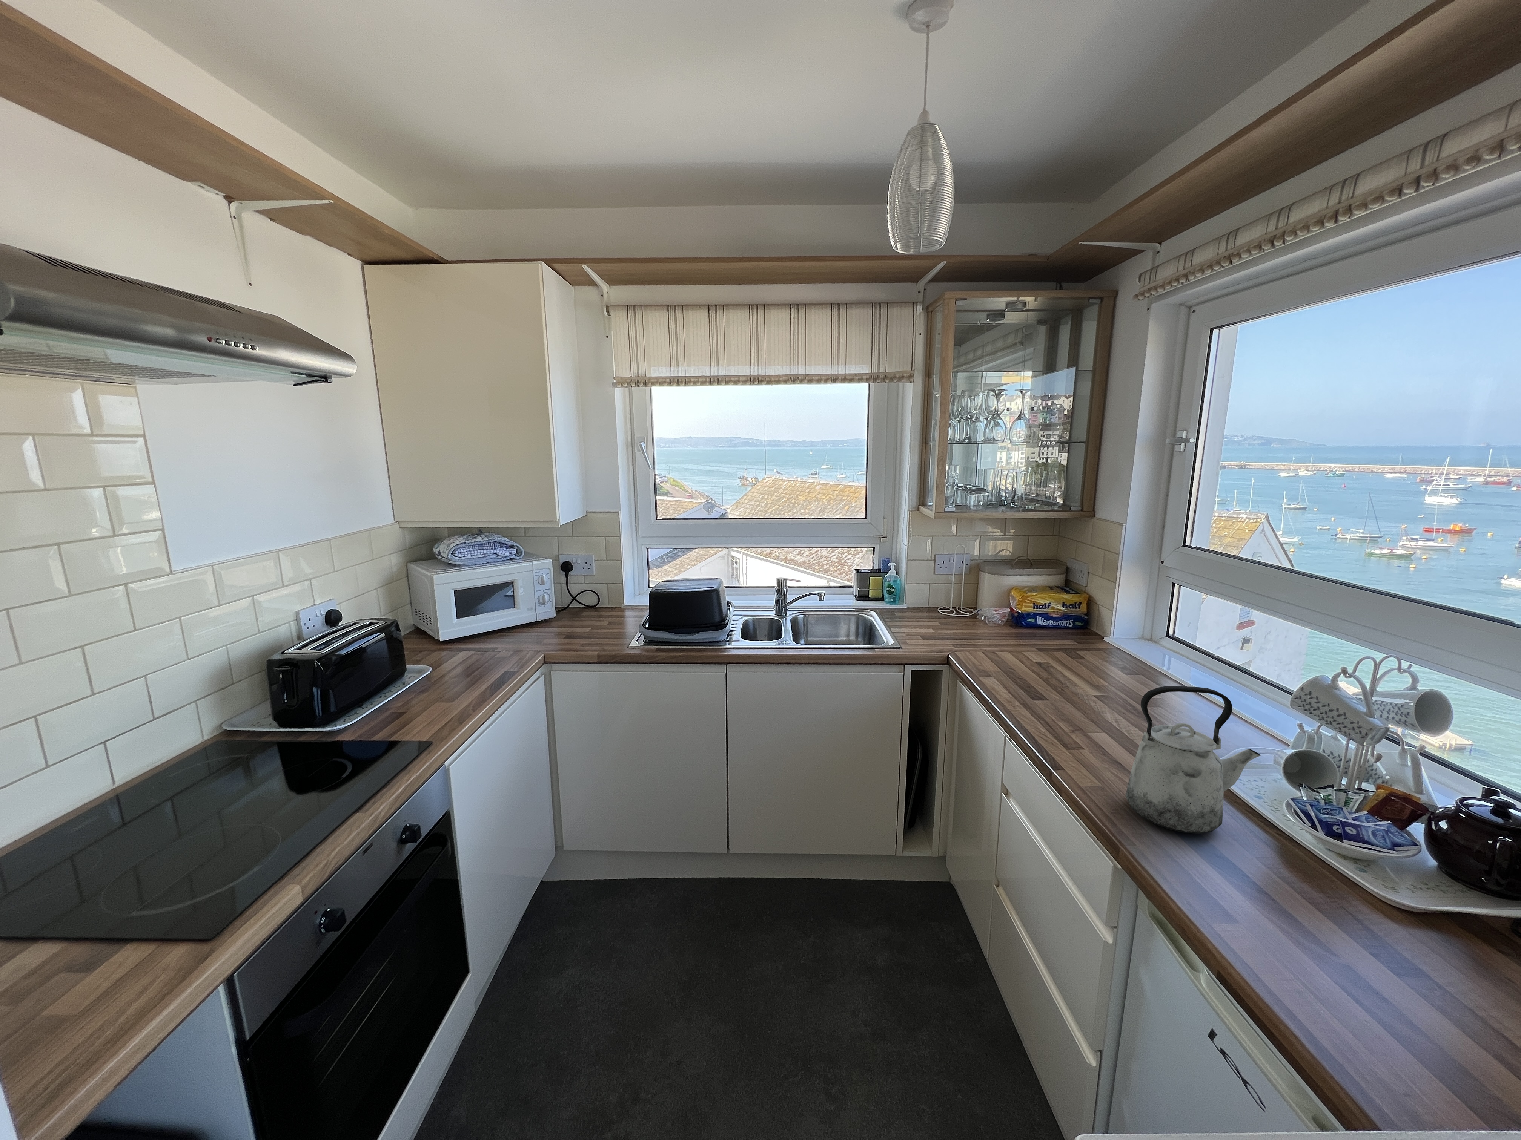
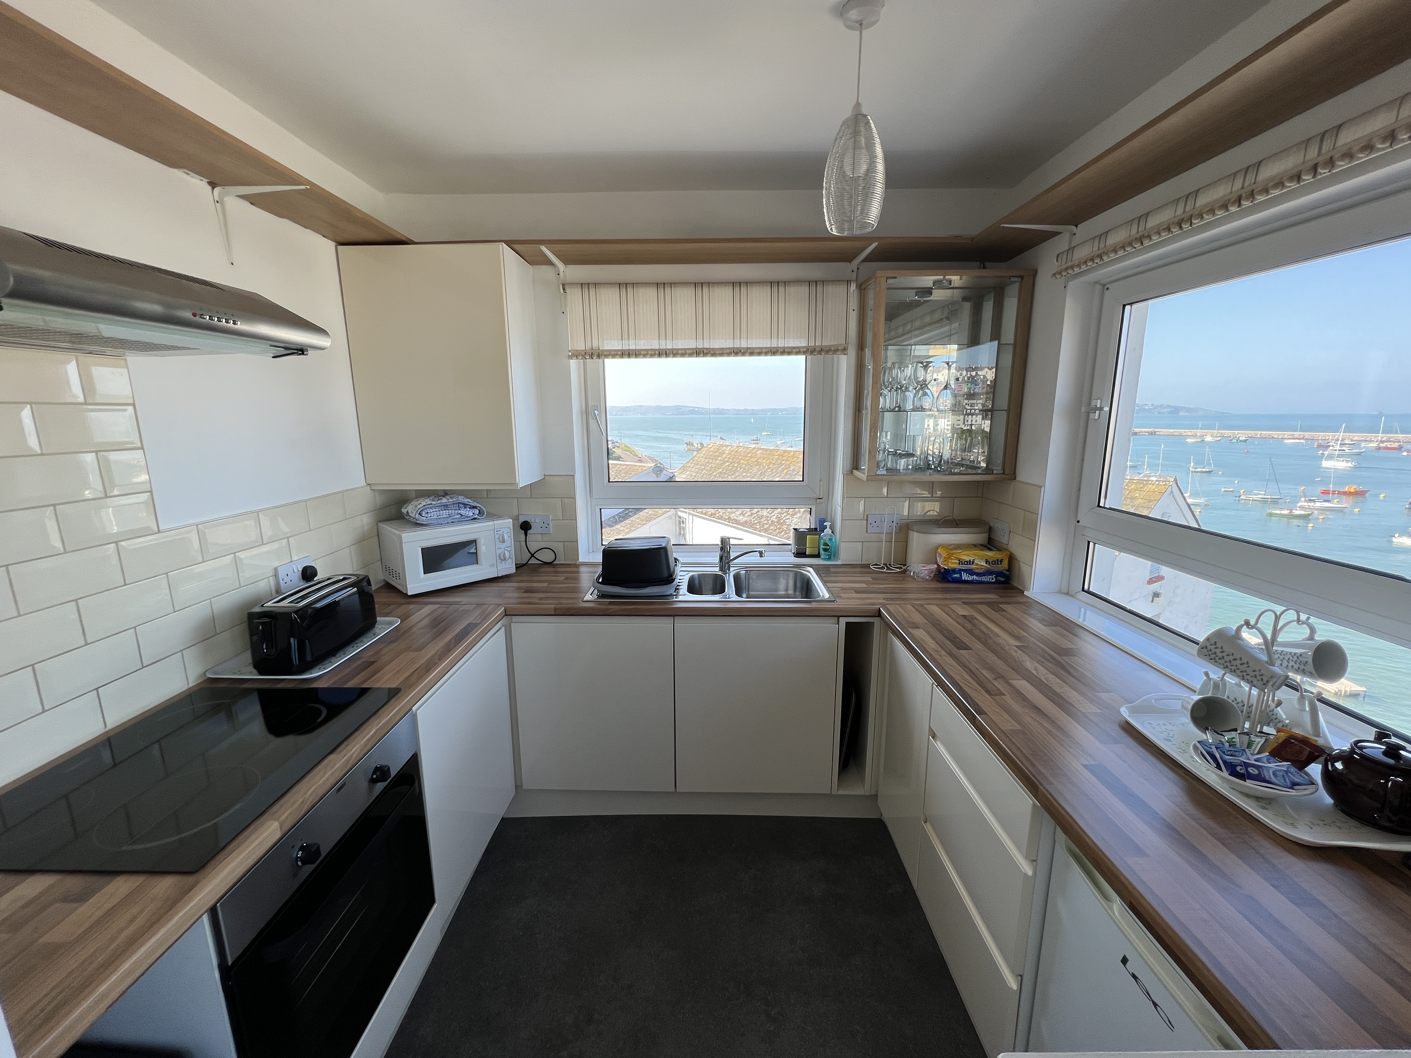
- kettle (1196, 754)
